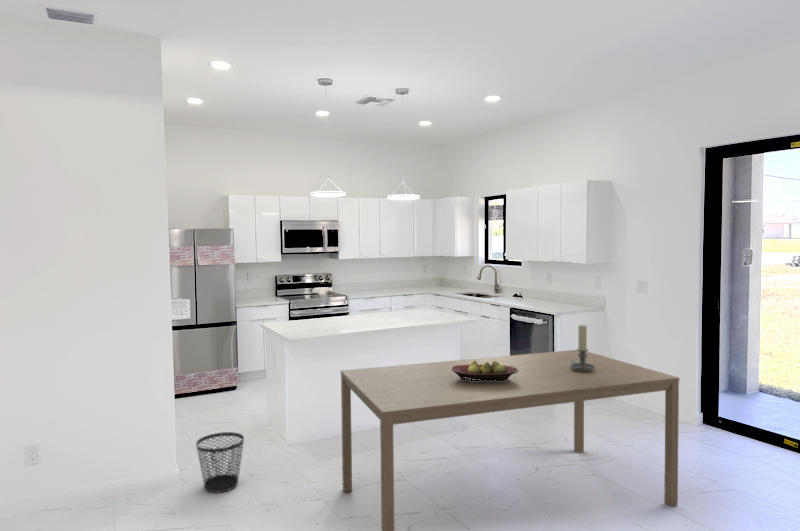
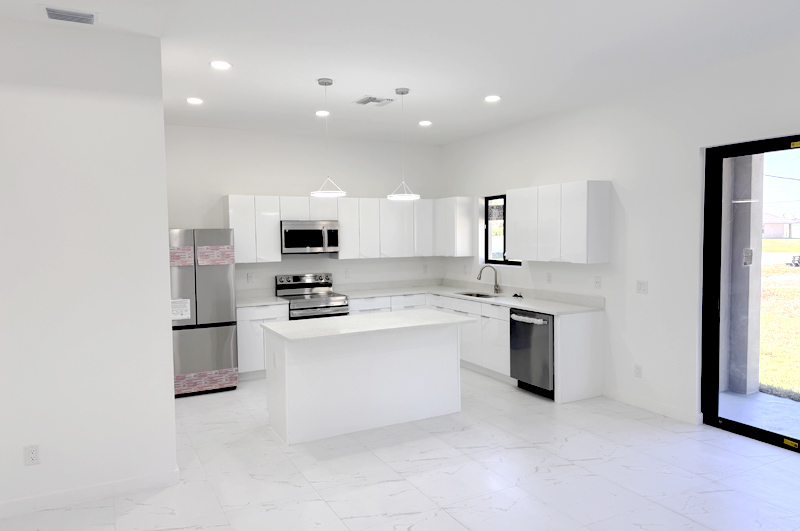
- wastebasket (220, 463)
- fruit bowl (484, 369)
- candle holder (581, 346)
- dining table (497, 411)
